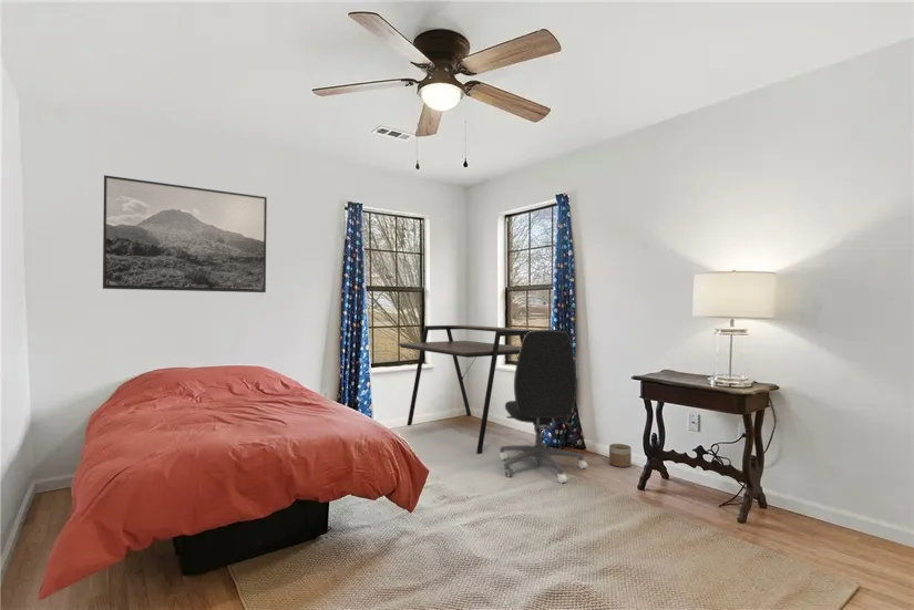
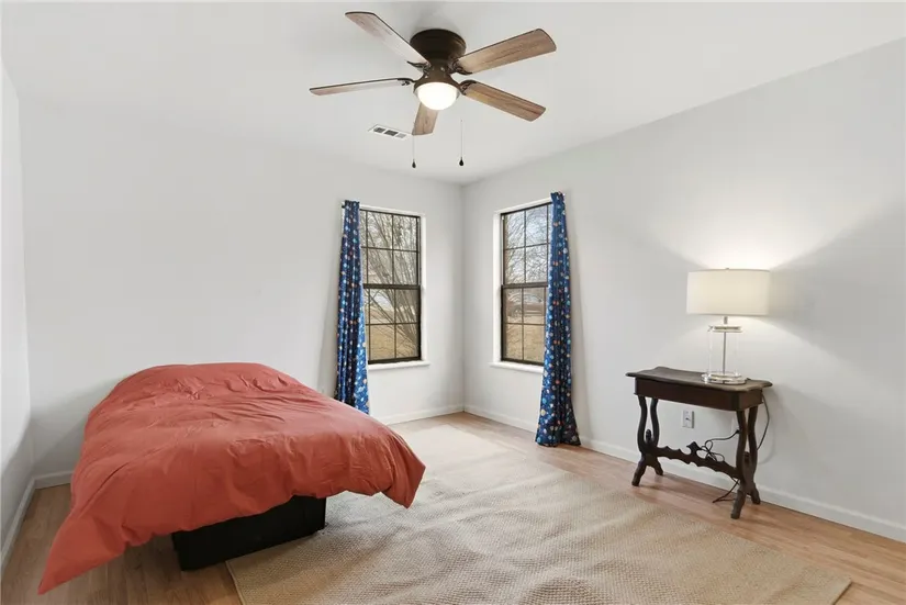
- desk (462, 380)
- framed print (192, 238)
- planter (619, 455)
- office chair (545, 397)
